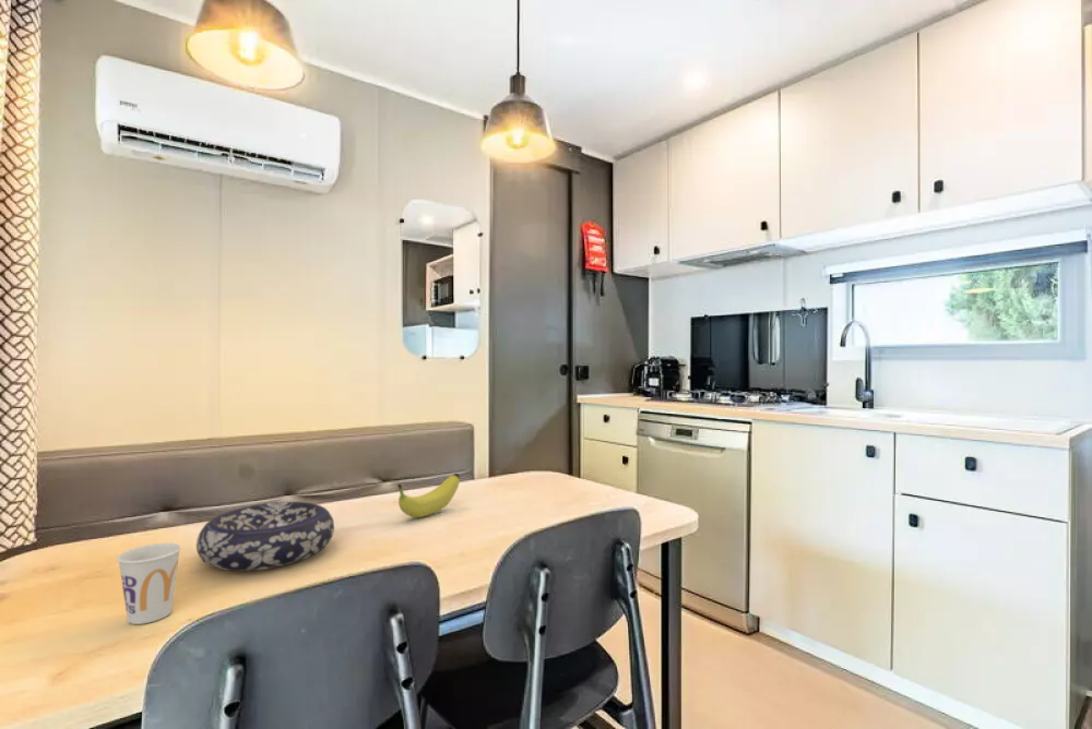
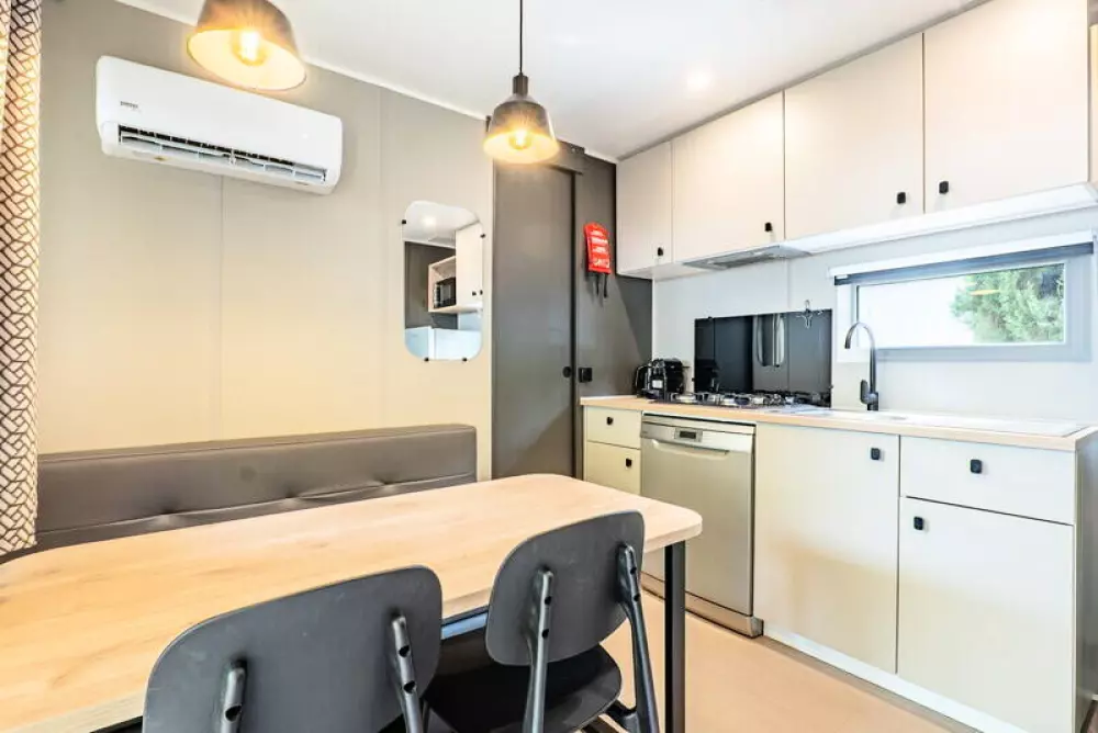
- cup (150, 583)
- decorative bowl (269, 534)
- fruit (427, 495)
